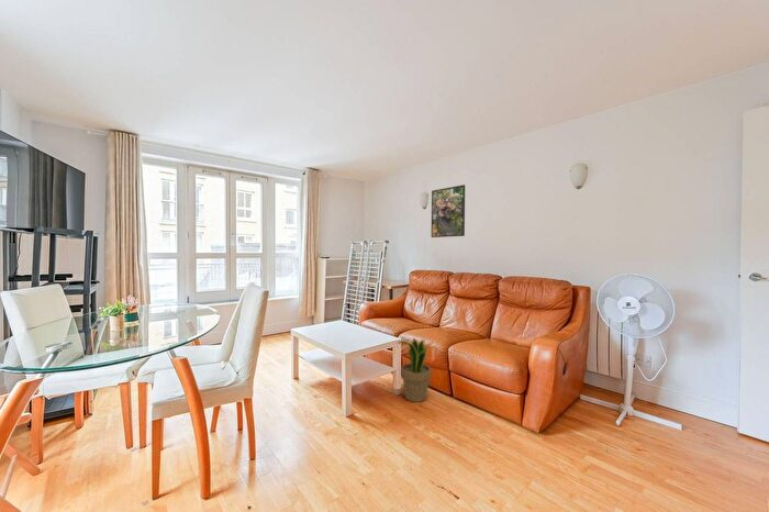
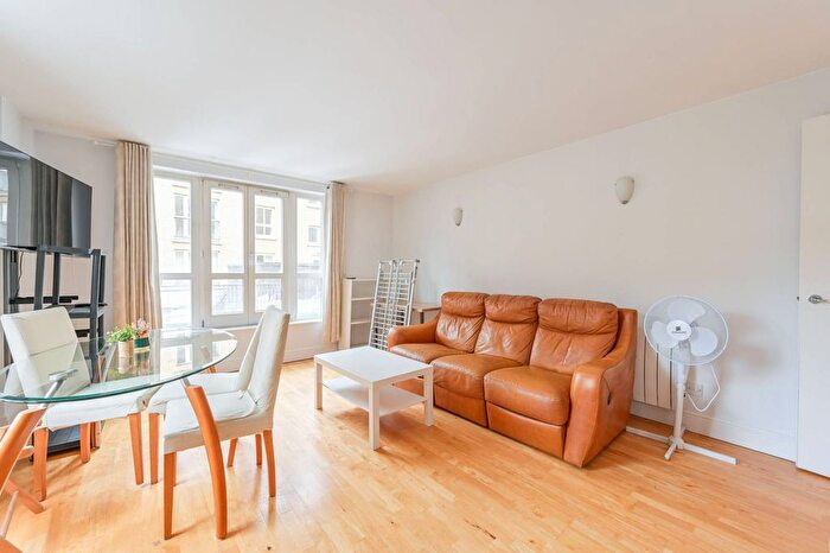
- potted plant (415, 367)
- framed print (447, 212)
